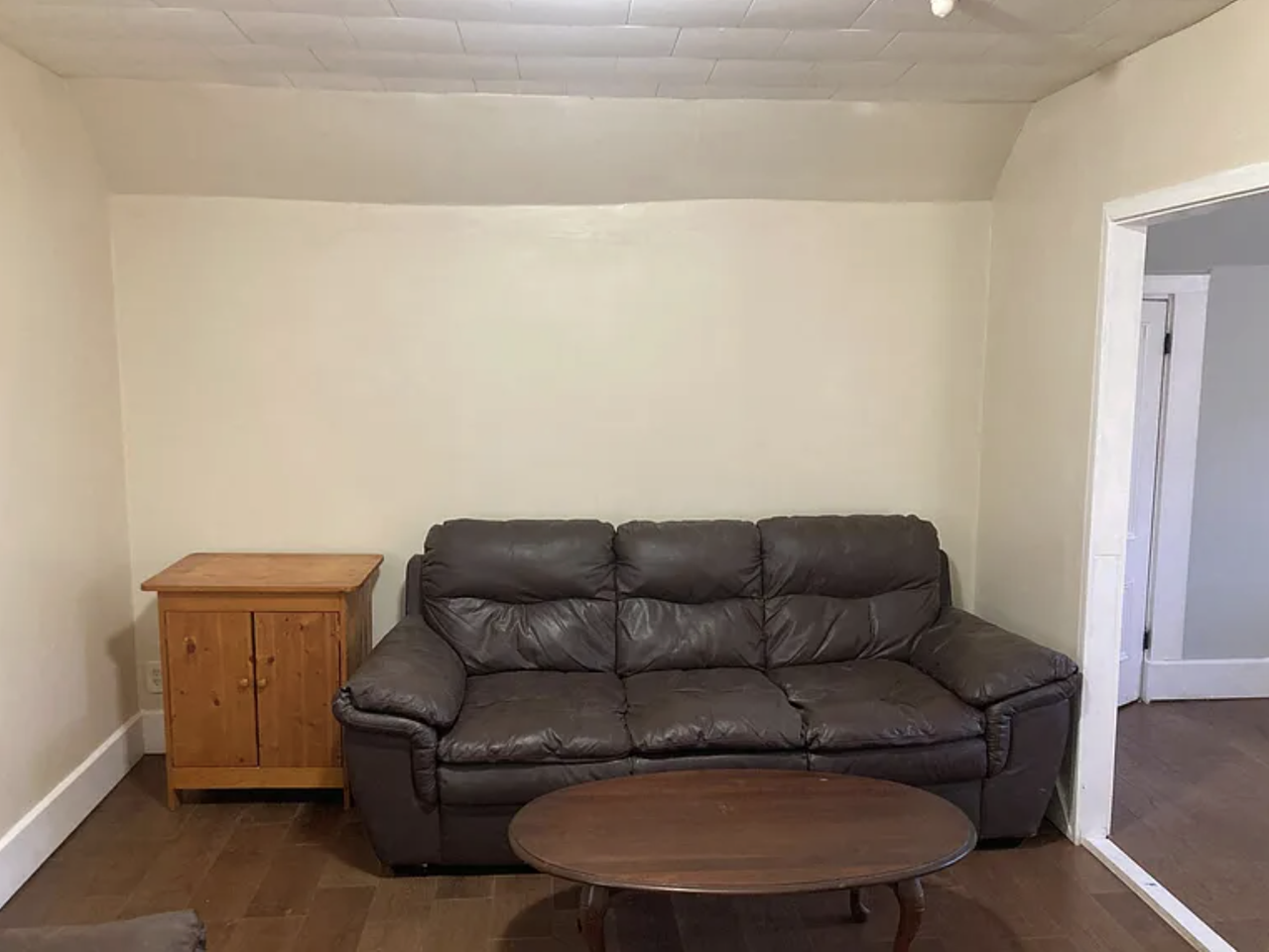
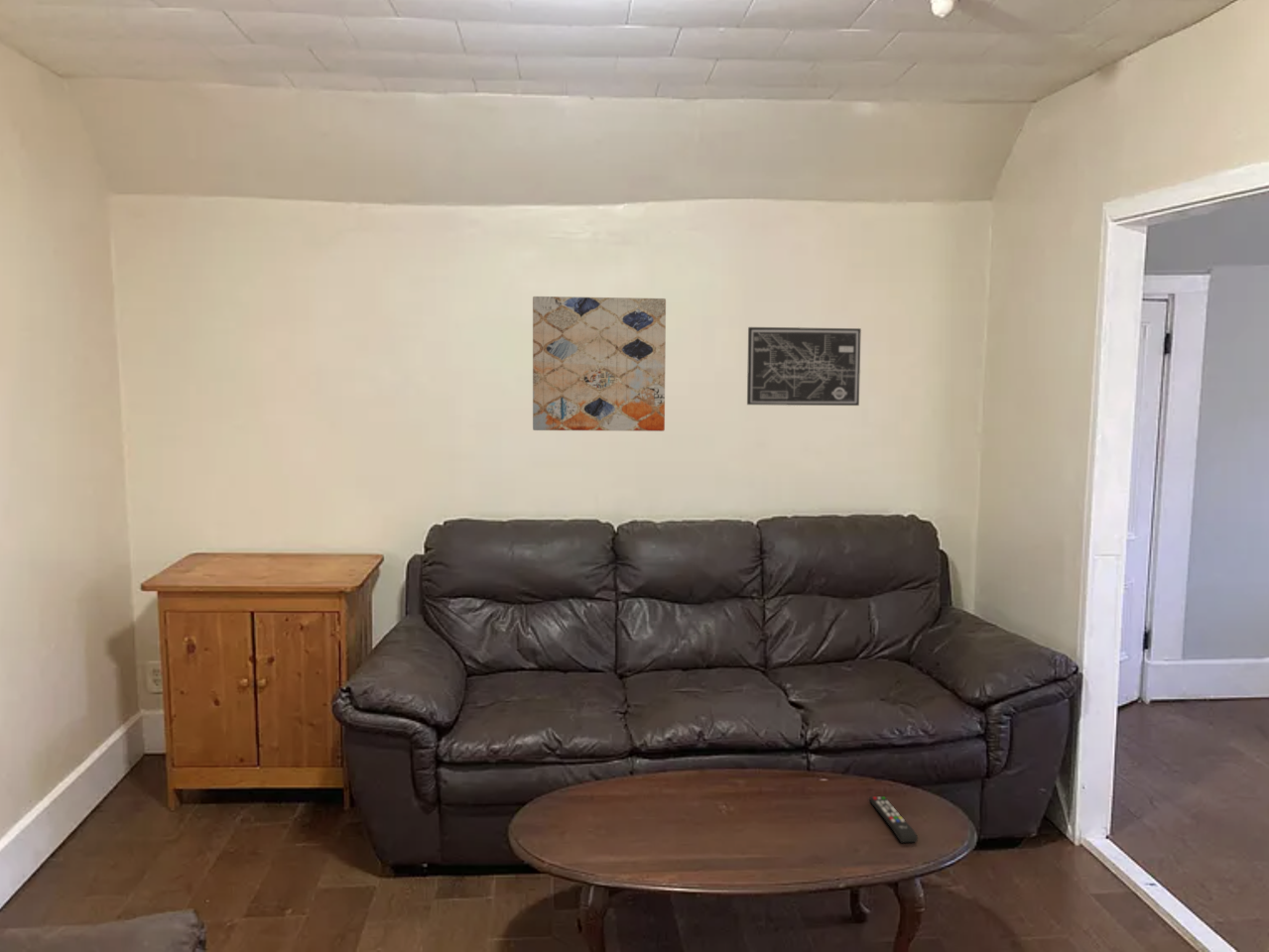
+ wall art (804, 366)
+ wall art (598, 364)
+ remote control (892, 817)
